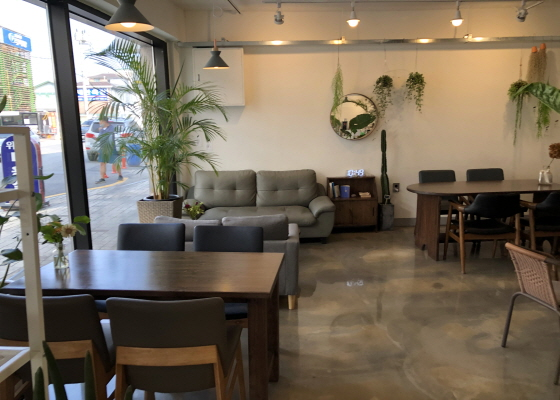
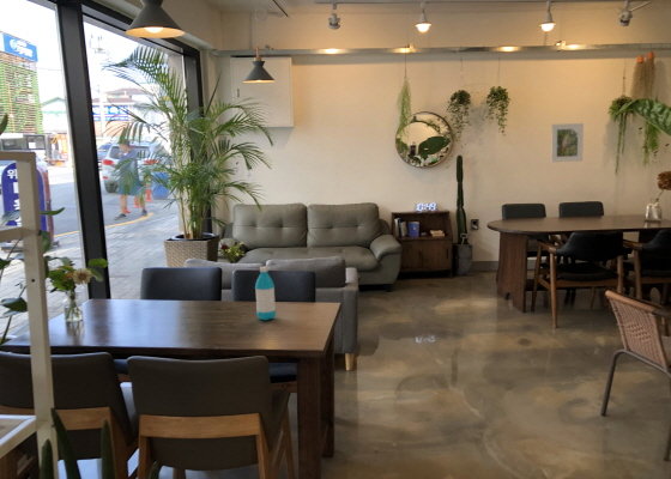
+ water bottle (265, 292)
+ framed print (567, 143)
